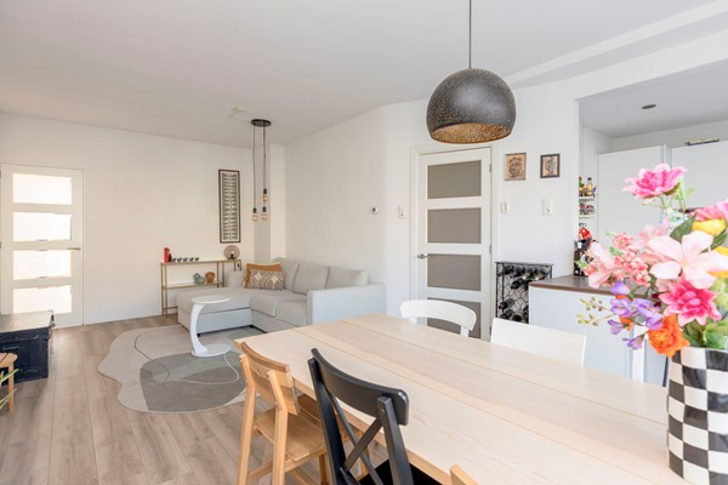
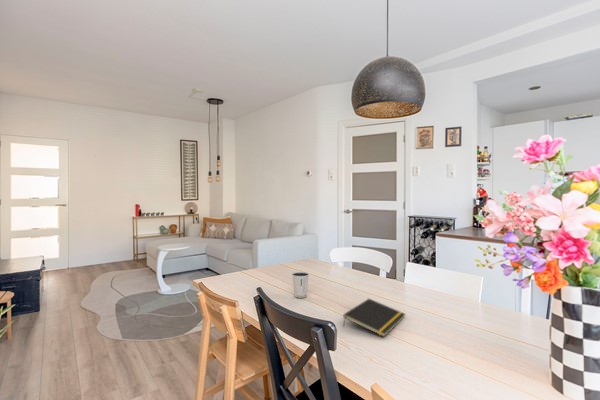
+ notepad (375, 315)
+ dixie cup (300, 285)
